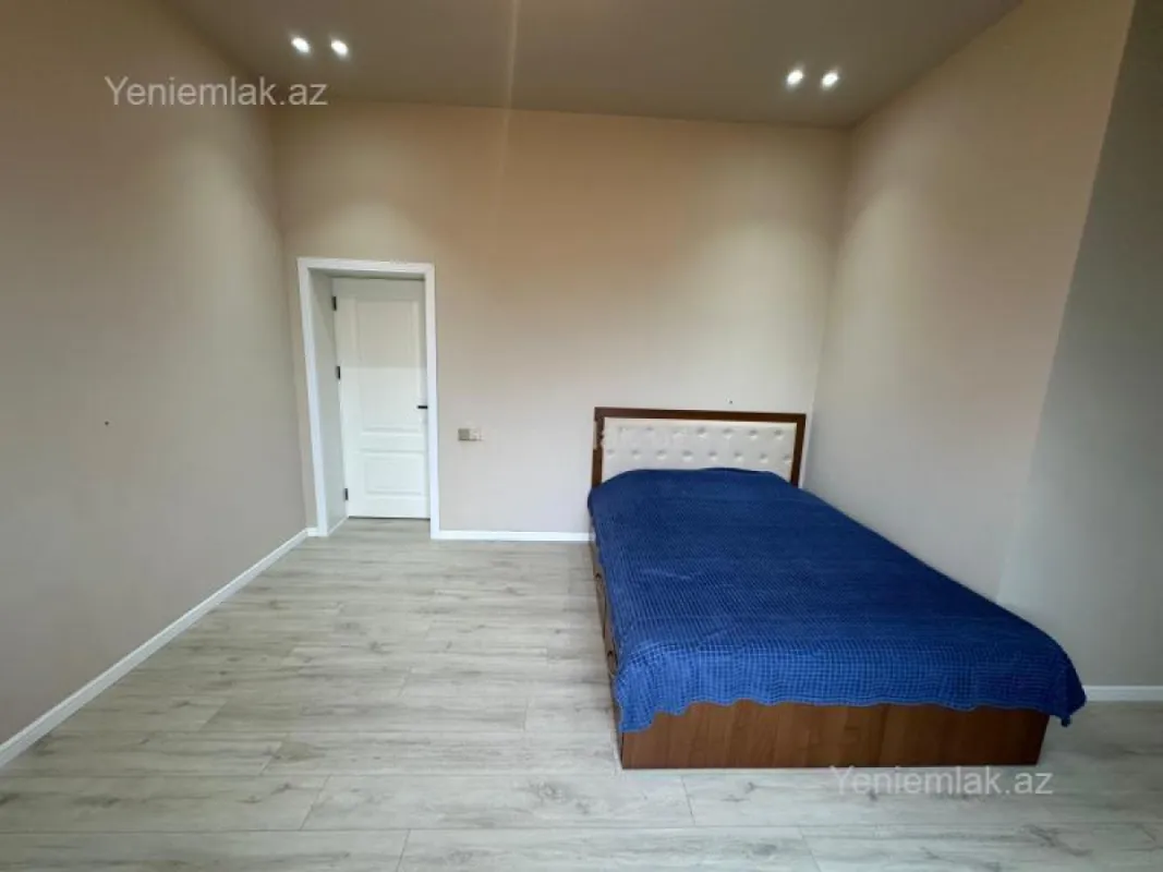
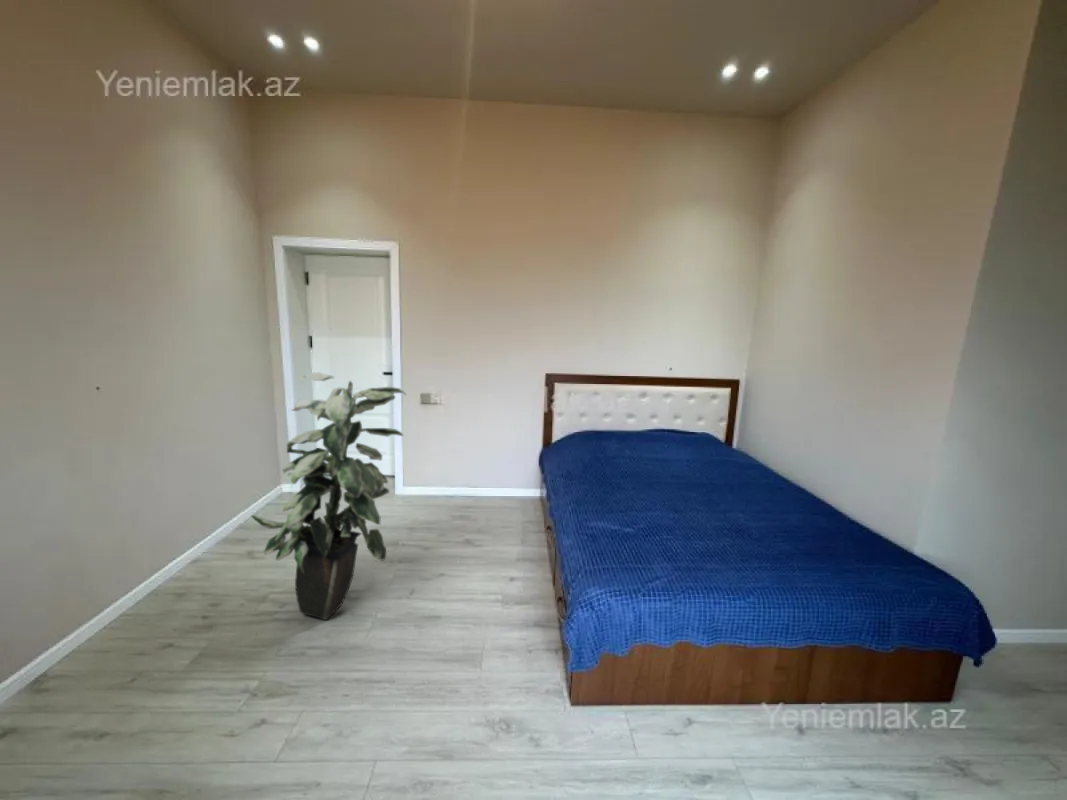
+ indoor plant (334, 495)
